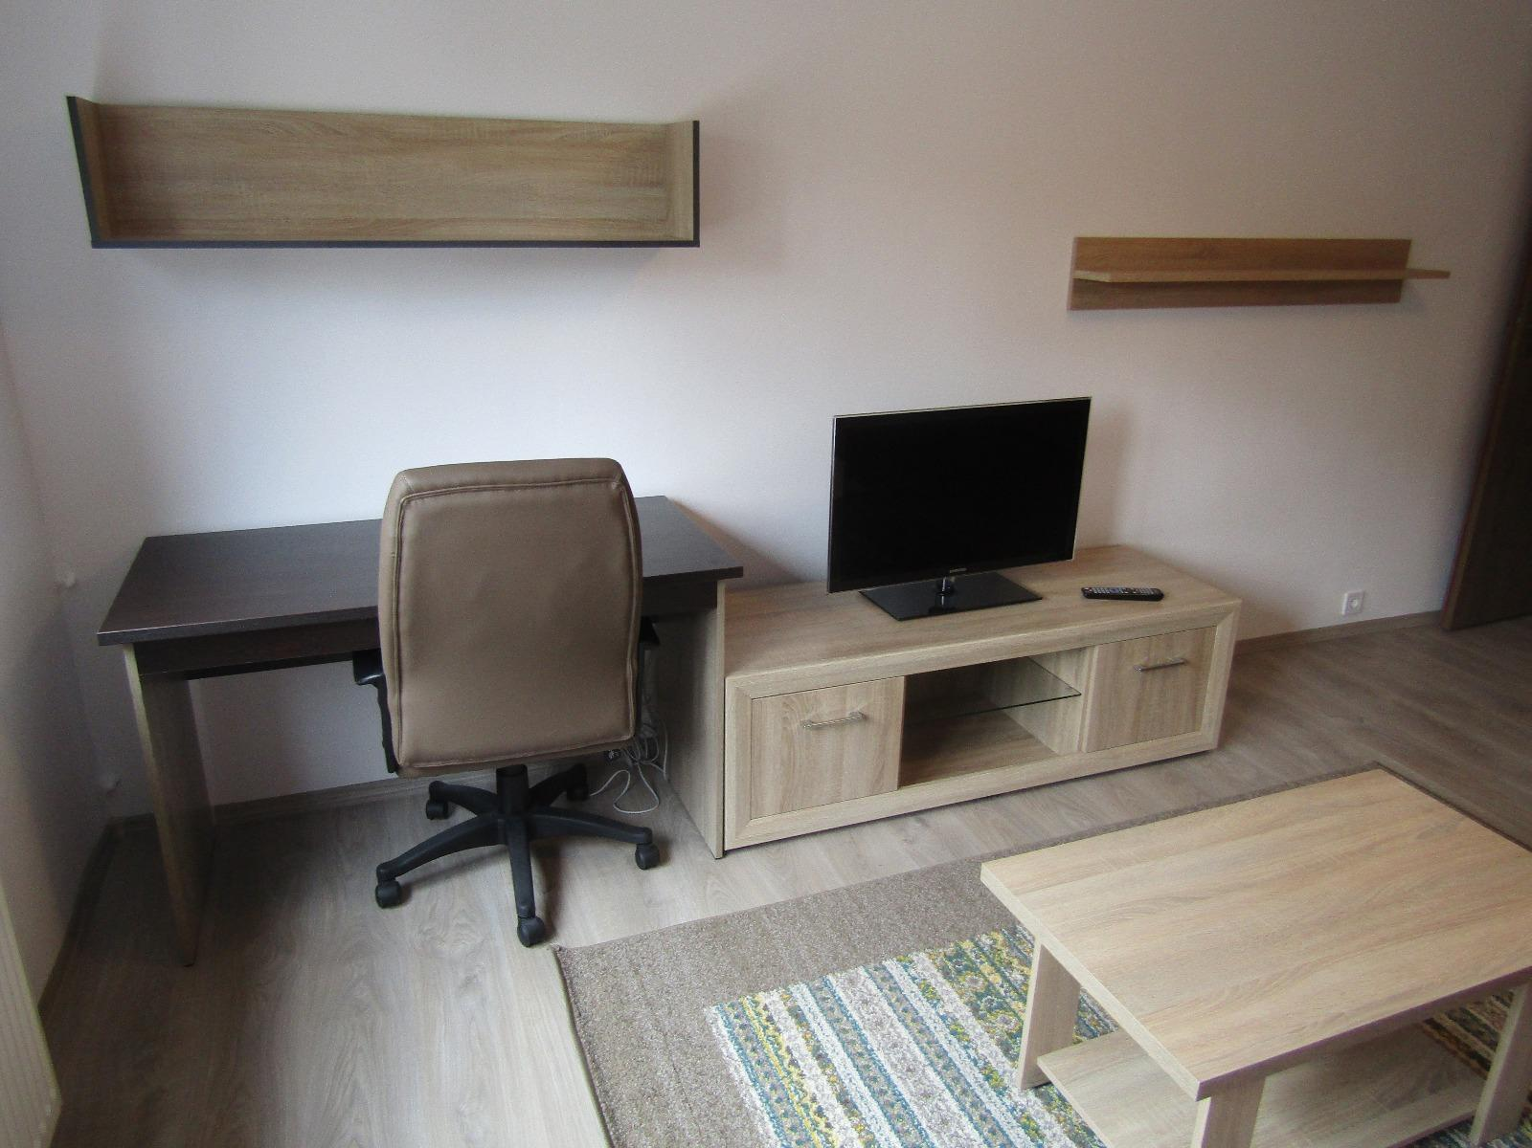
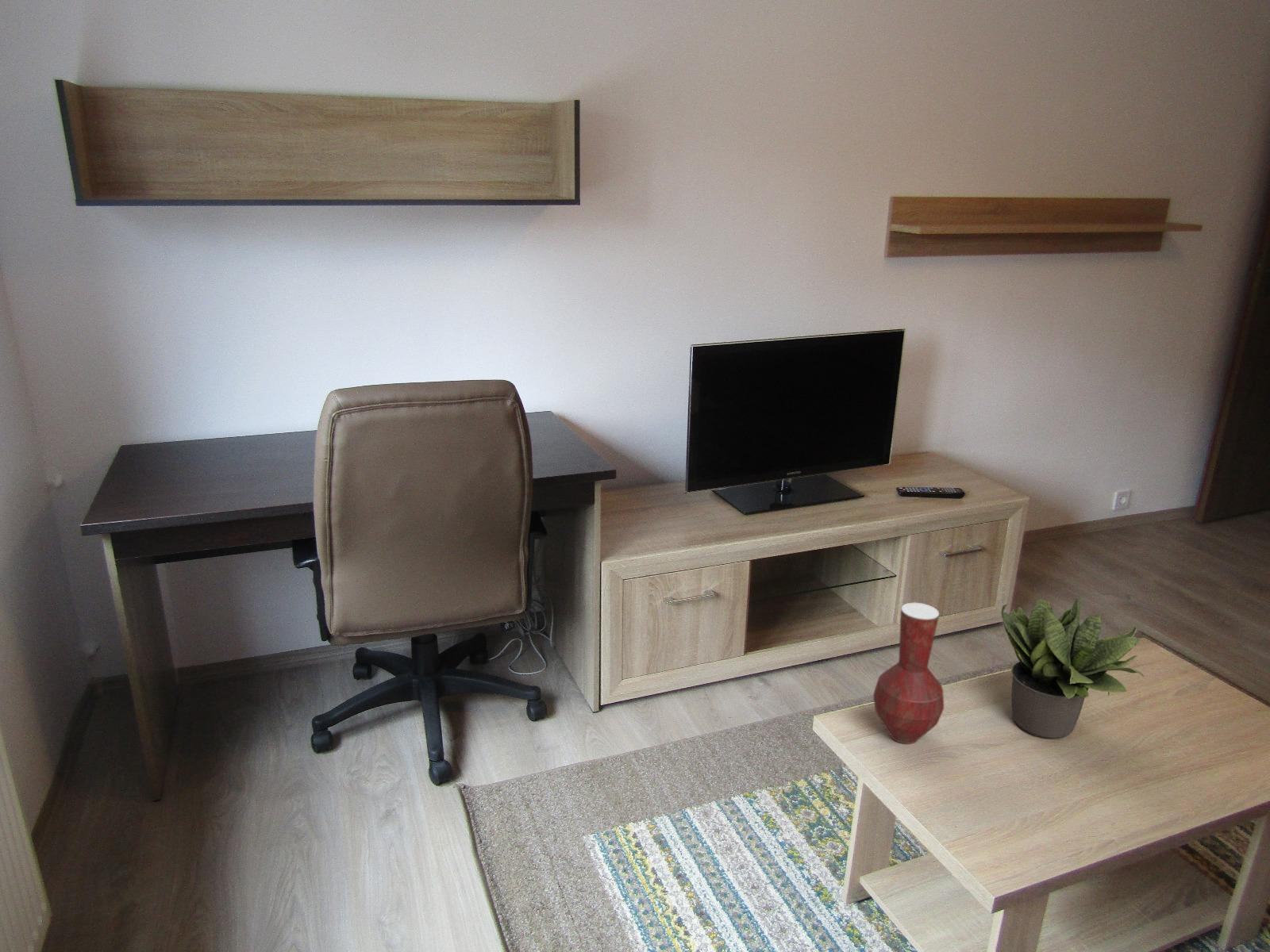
+ vase (911, 674)
+ potted plant (1066, 670)
